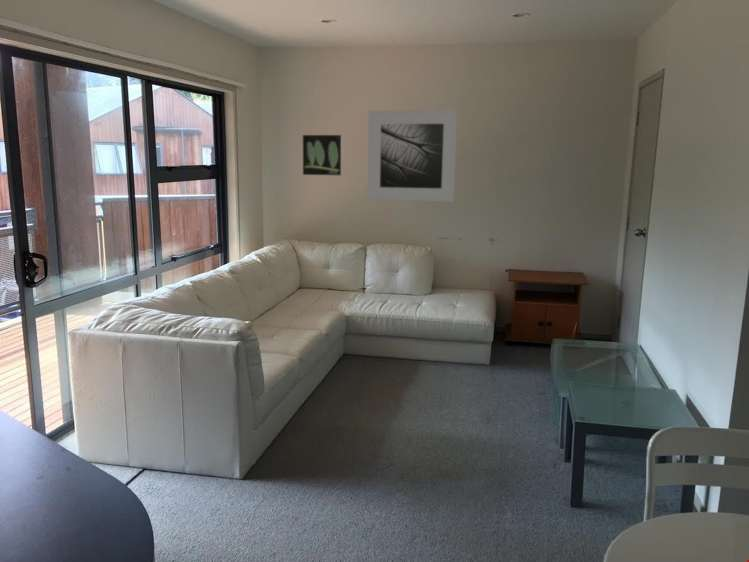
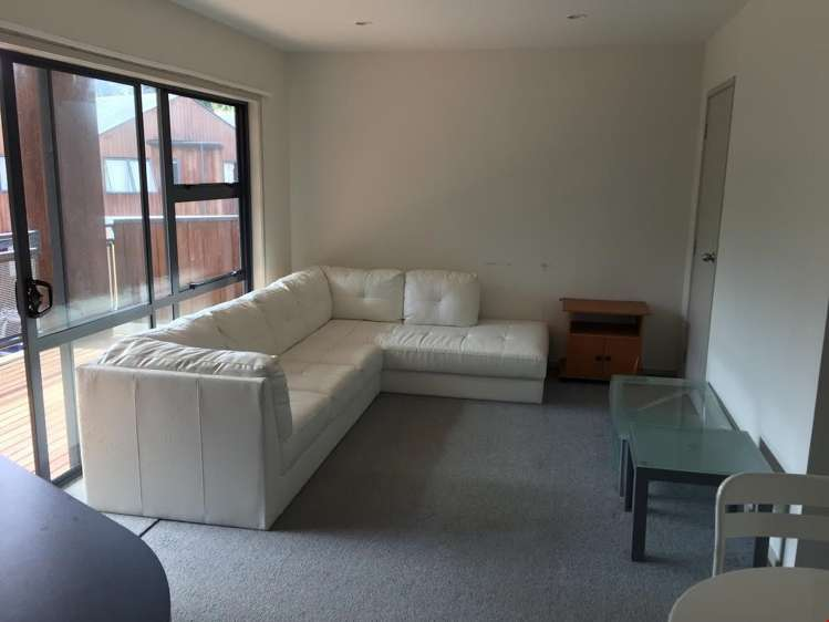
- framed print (321, 155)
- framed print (411, 156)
